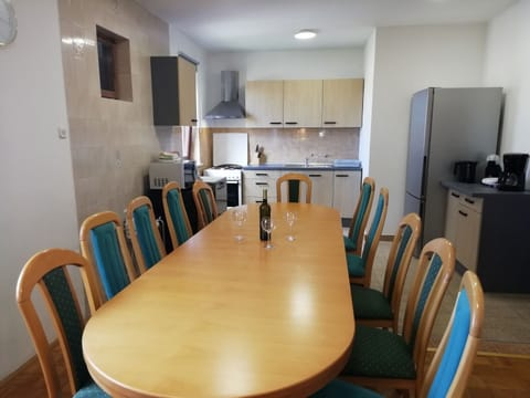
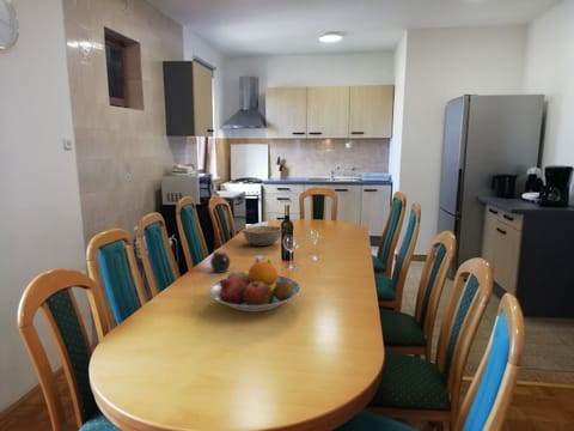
+ bowl (262, 236)
+ fruit bowl (255, 284)
+ jar (220, 260)
